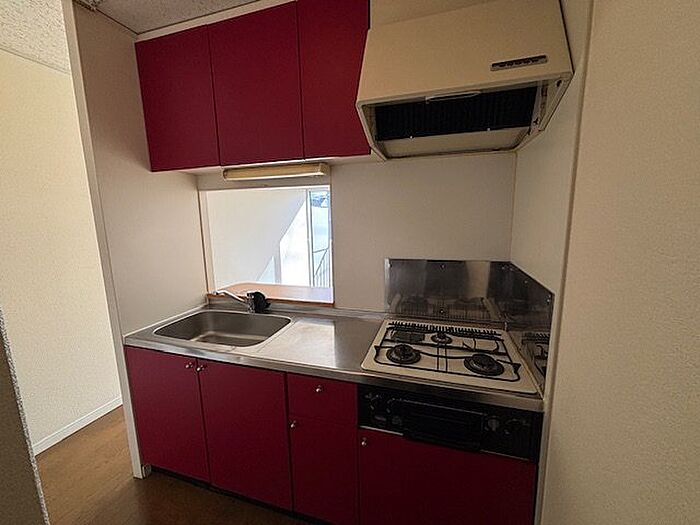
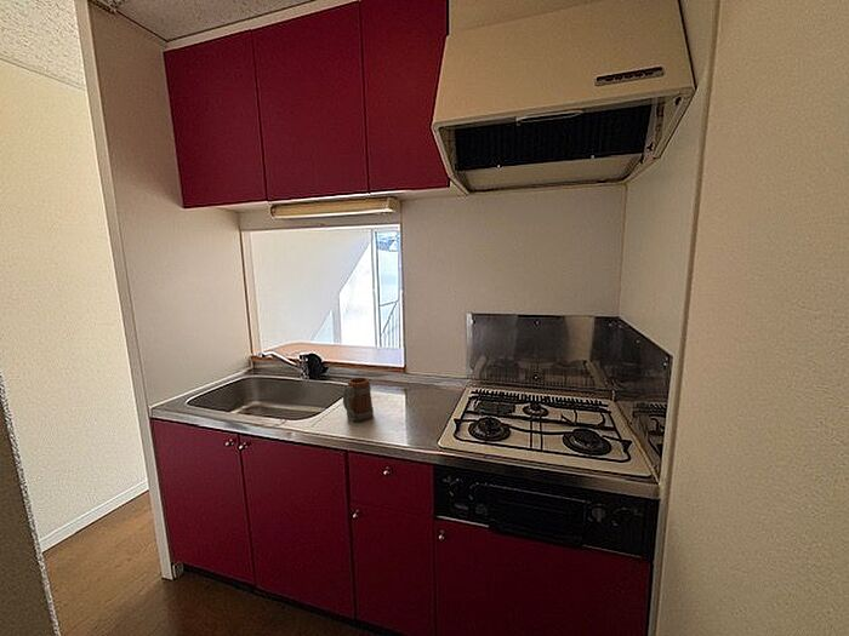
+ mug (355, 400)
